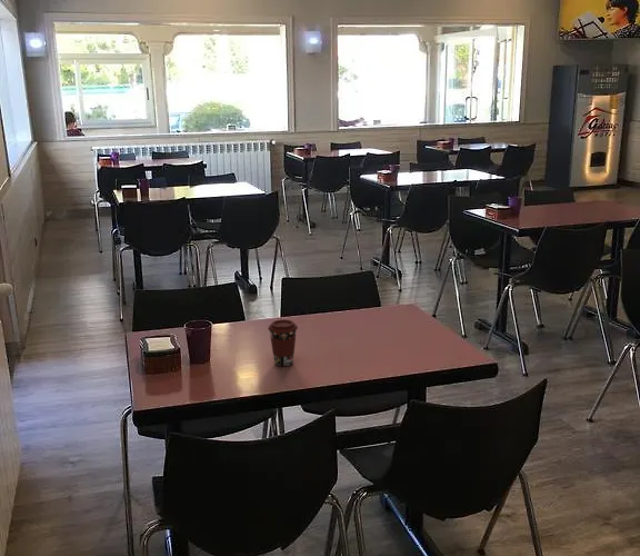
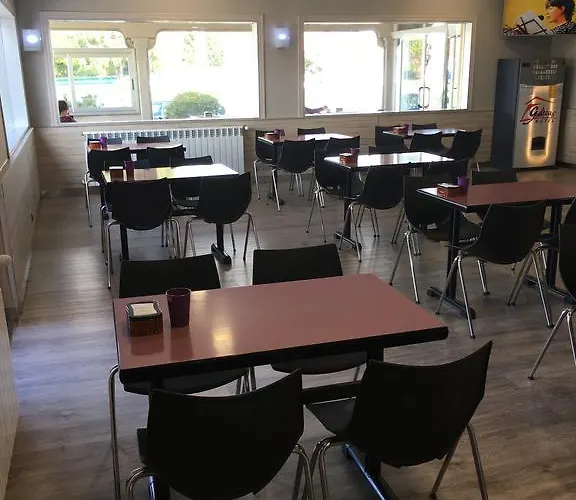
- coffee cup (282, 342)
